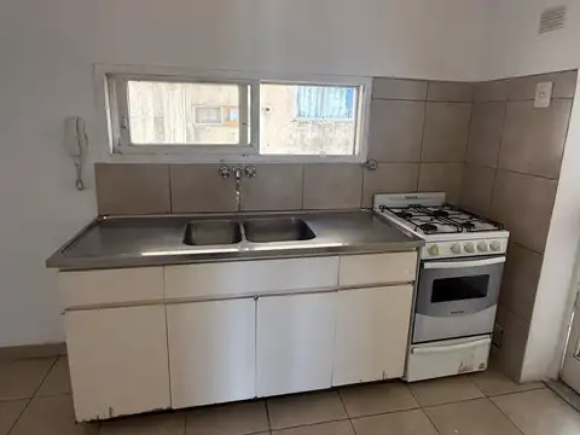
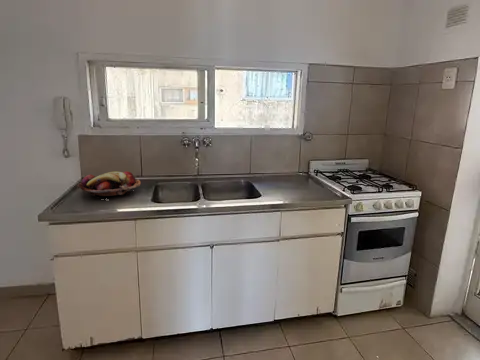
+ fruit basket (111, 182)
